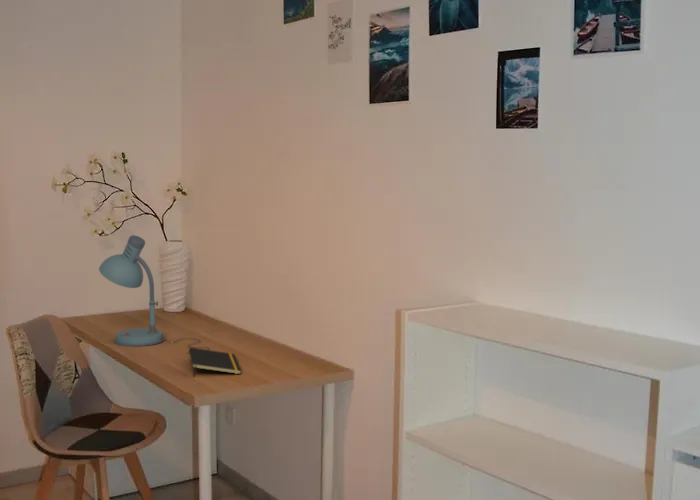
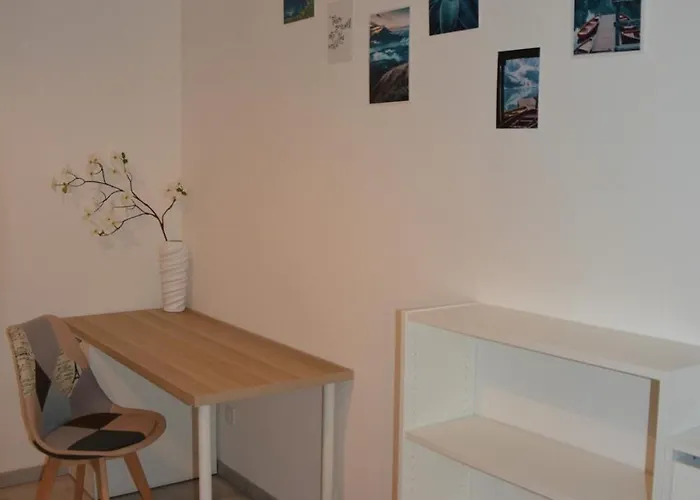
- desk lamp (153, 290)
- notepad (214, 360)
